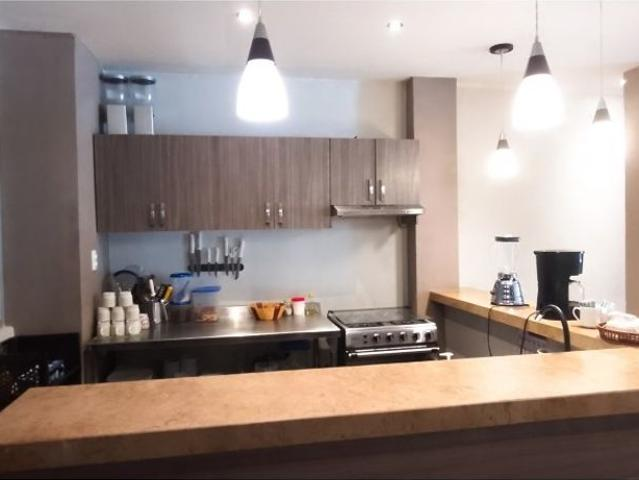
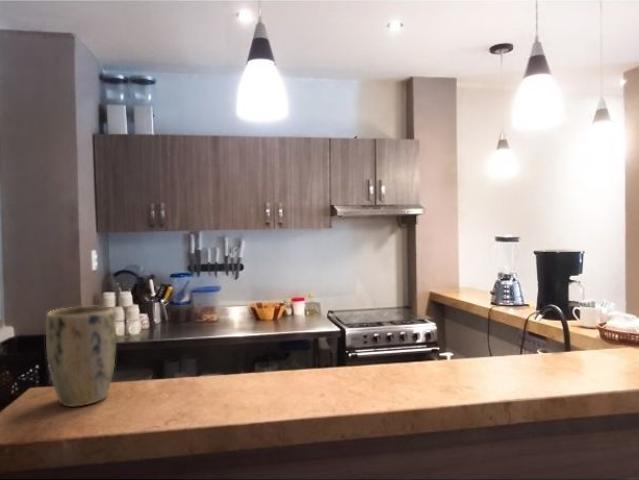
+ plant pot (82, 354)
